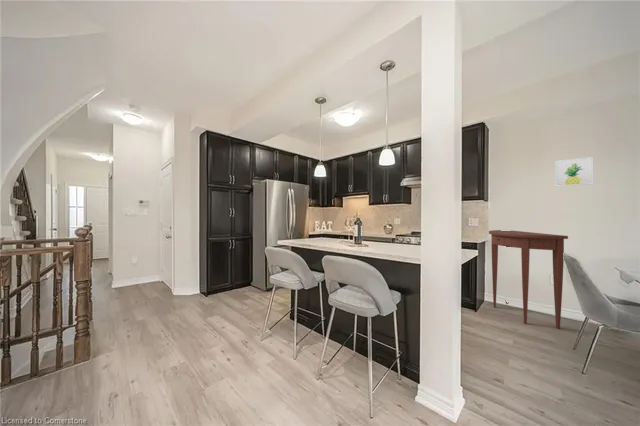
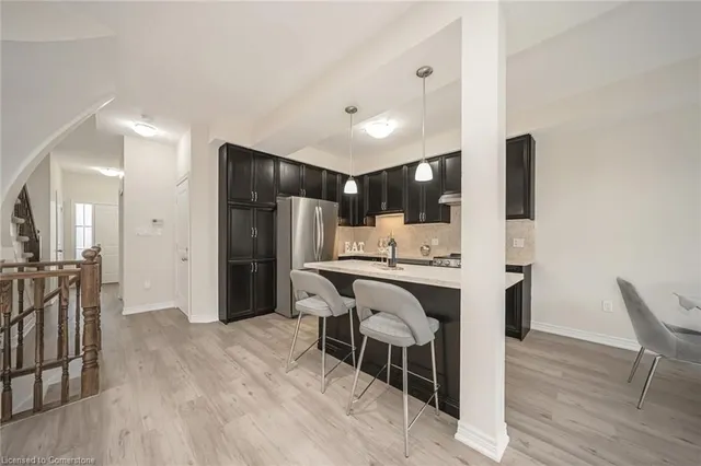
- console table (525, 273)
- wall art (573, 172)
